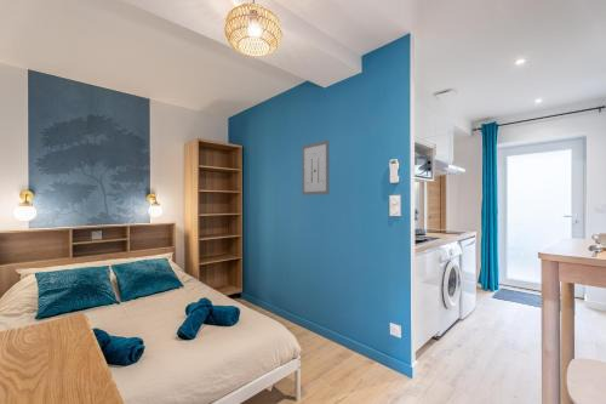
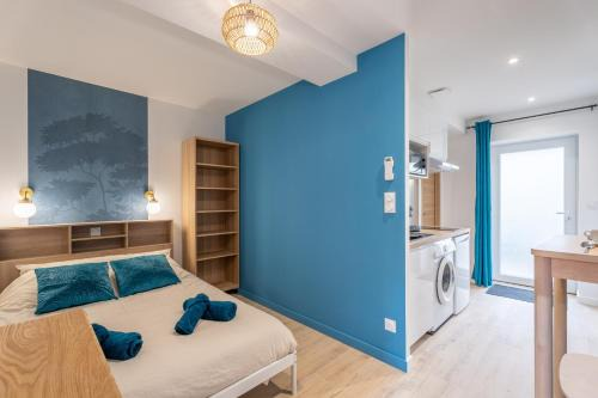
- wall art (314, 169)
